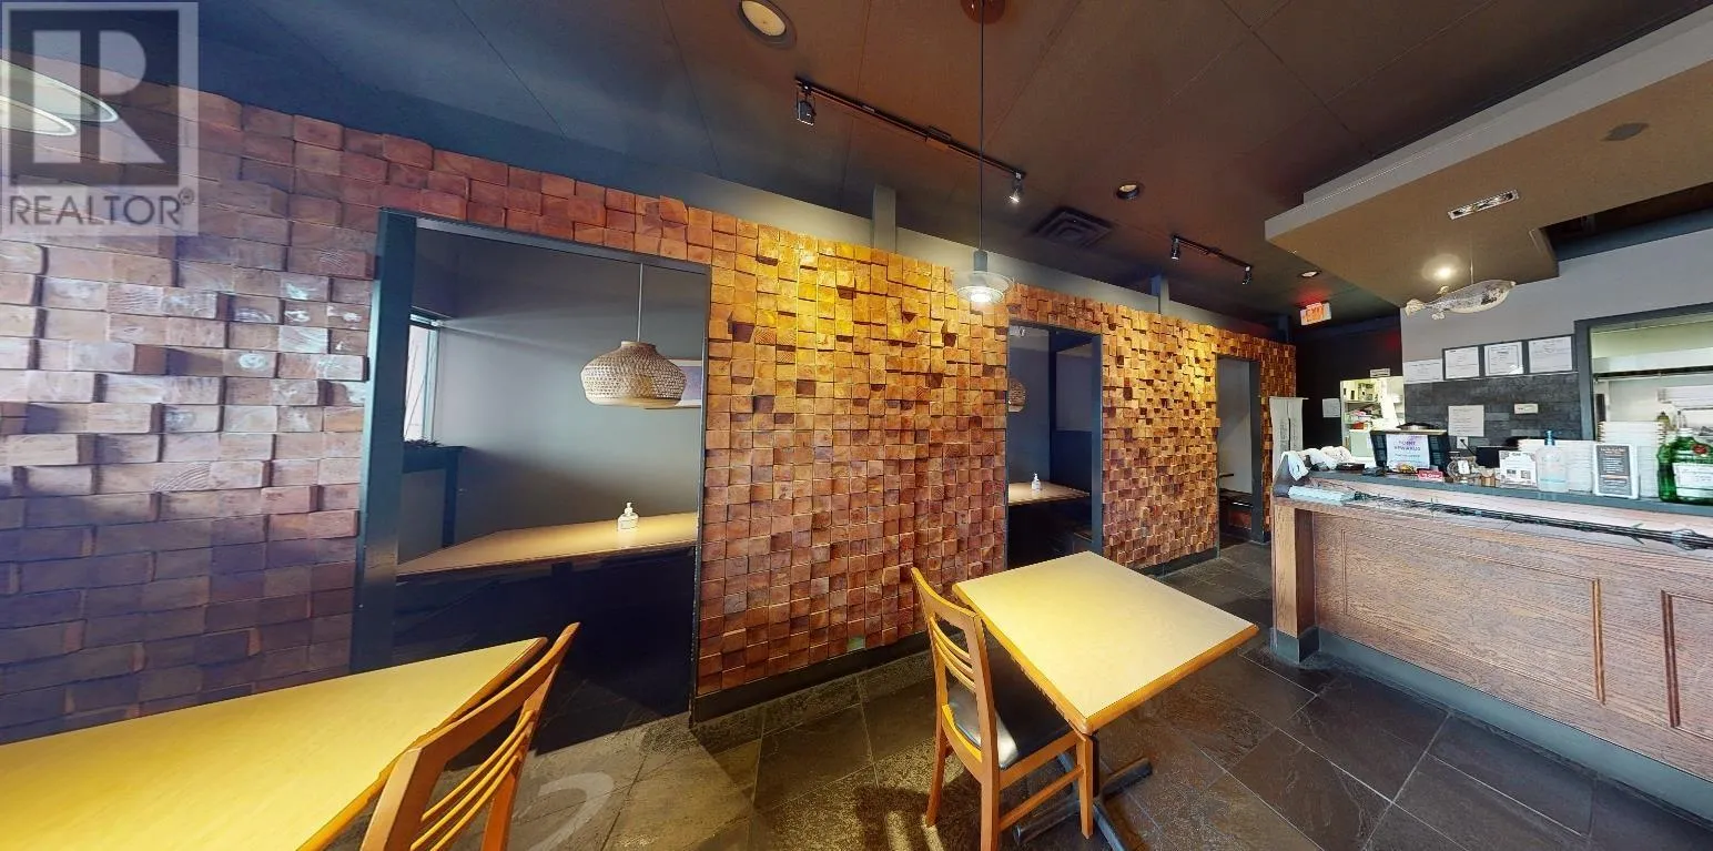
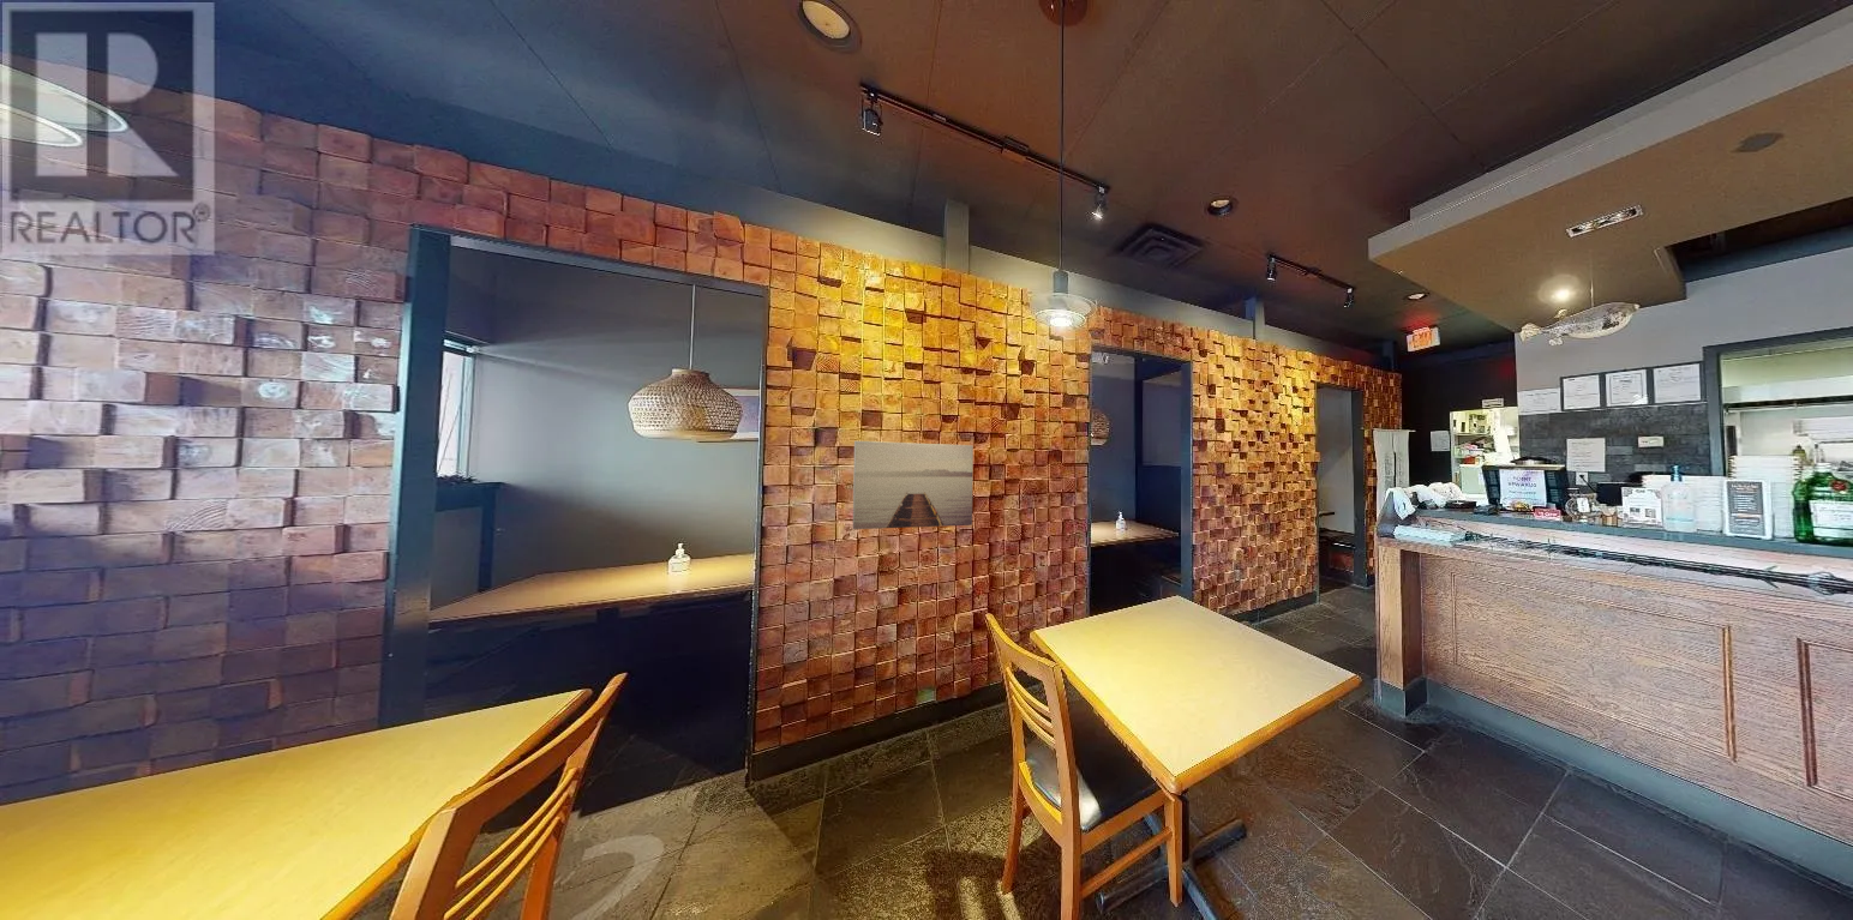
+ wall art (916, 485)
